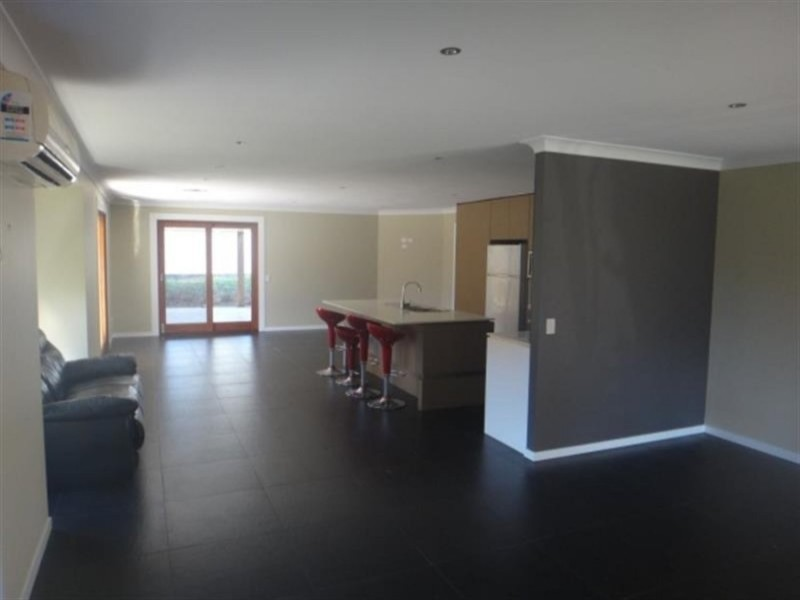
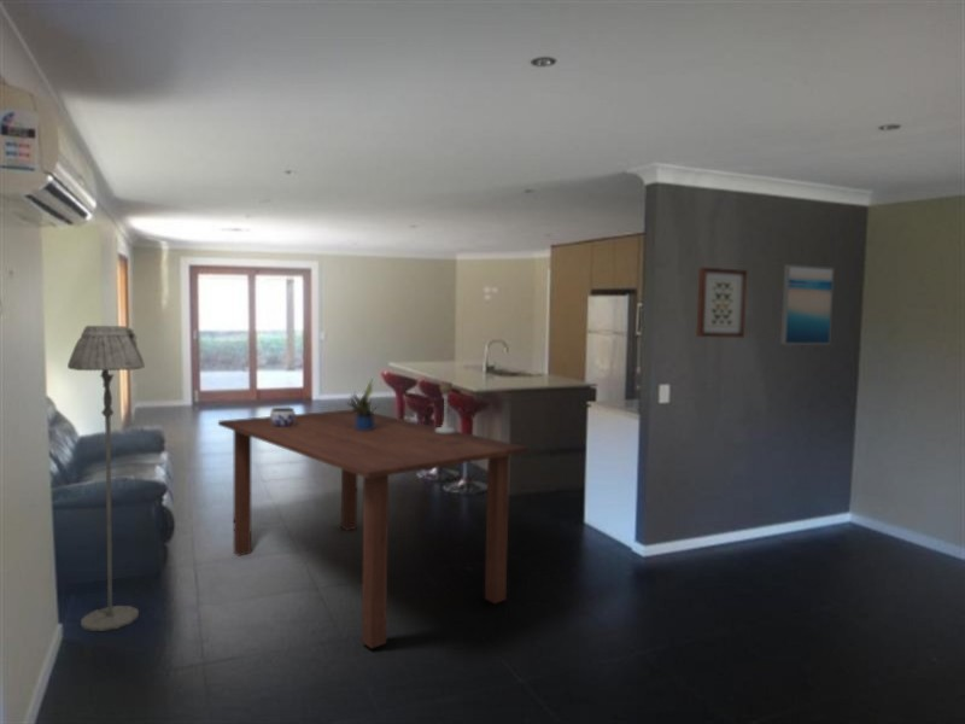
+ wall art (807, 305)
+ potted plant (363, 403)
+ jar (282, 416)
+ dining table (356, 503)
+ wall art (721, 303)
+ candle holder (445, 405)
+ floor lamp (107, 474)
